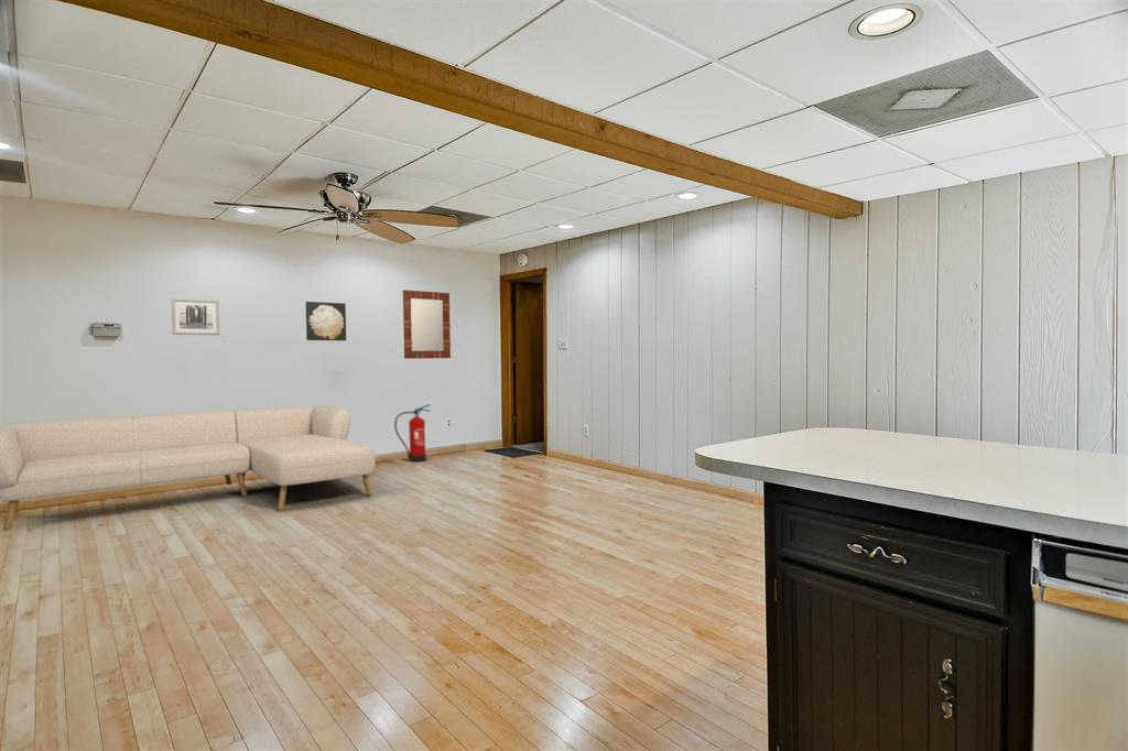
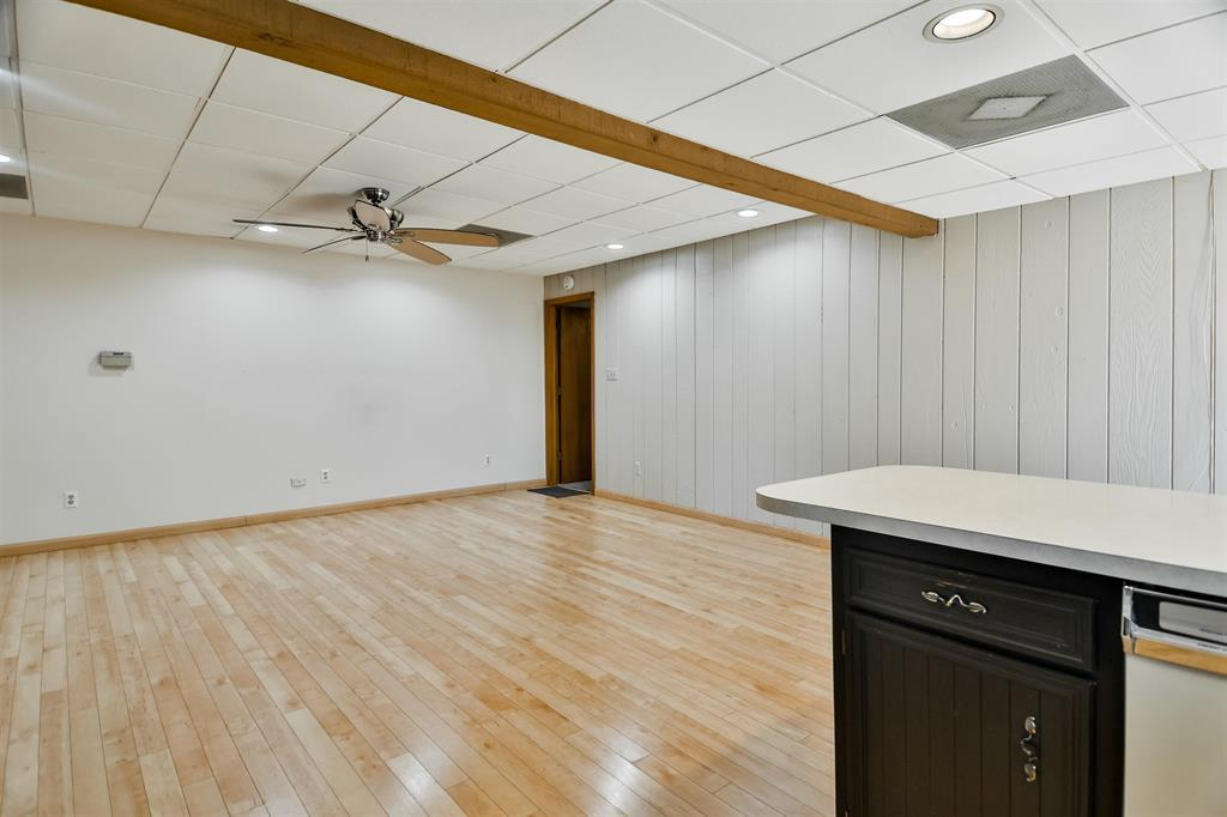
- fire extinguisher (413, 433)
- wall art (196, 317)
- home mirror (427, 325)
- wall art (326, 322)
- sofa (194, 460)
